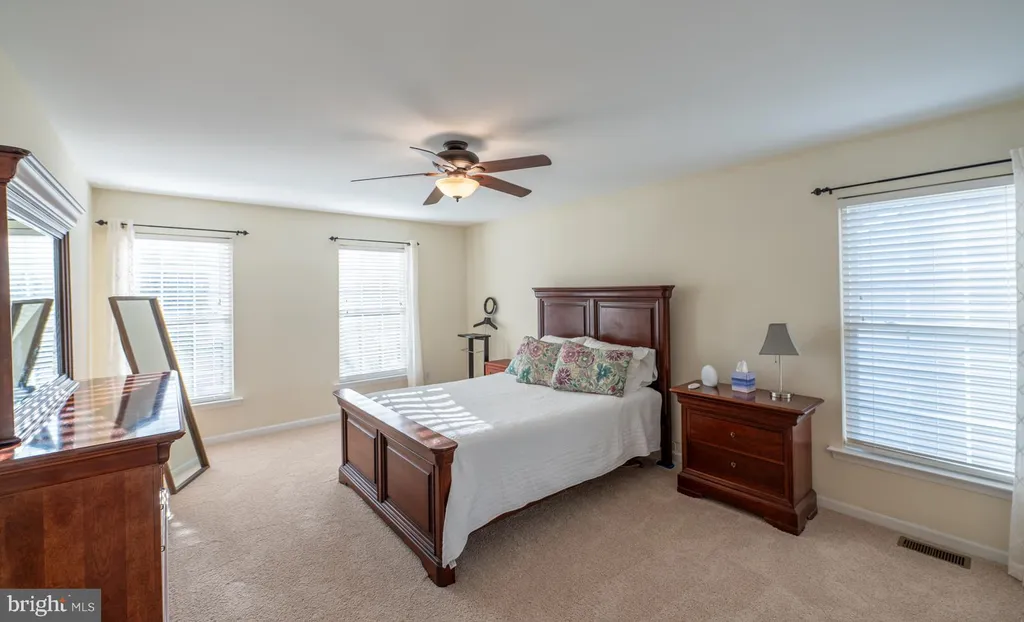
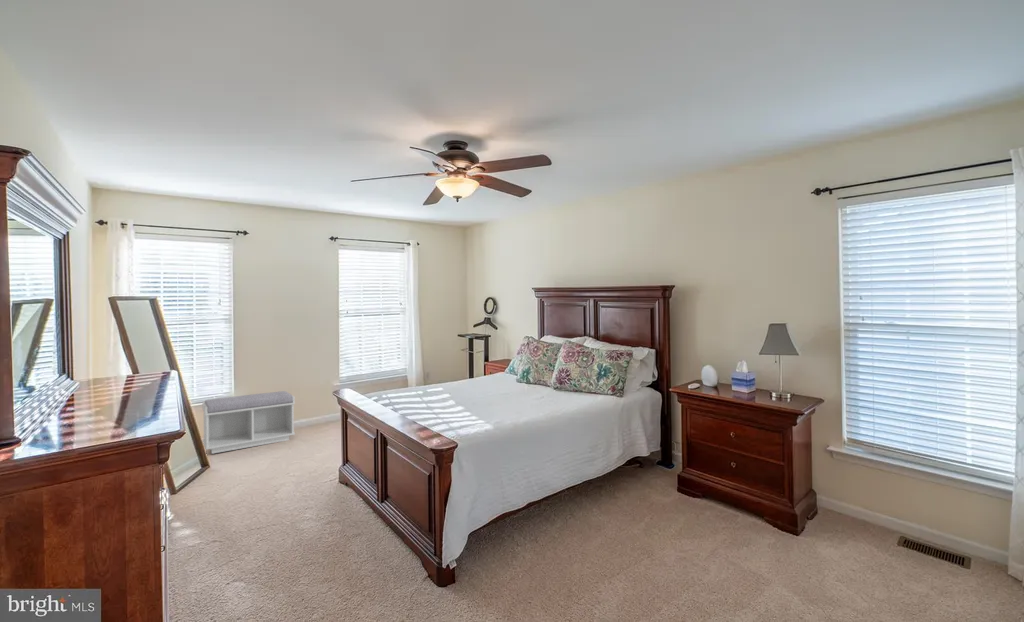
+ bench (249, 419)
